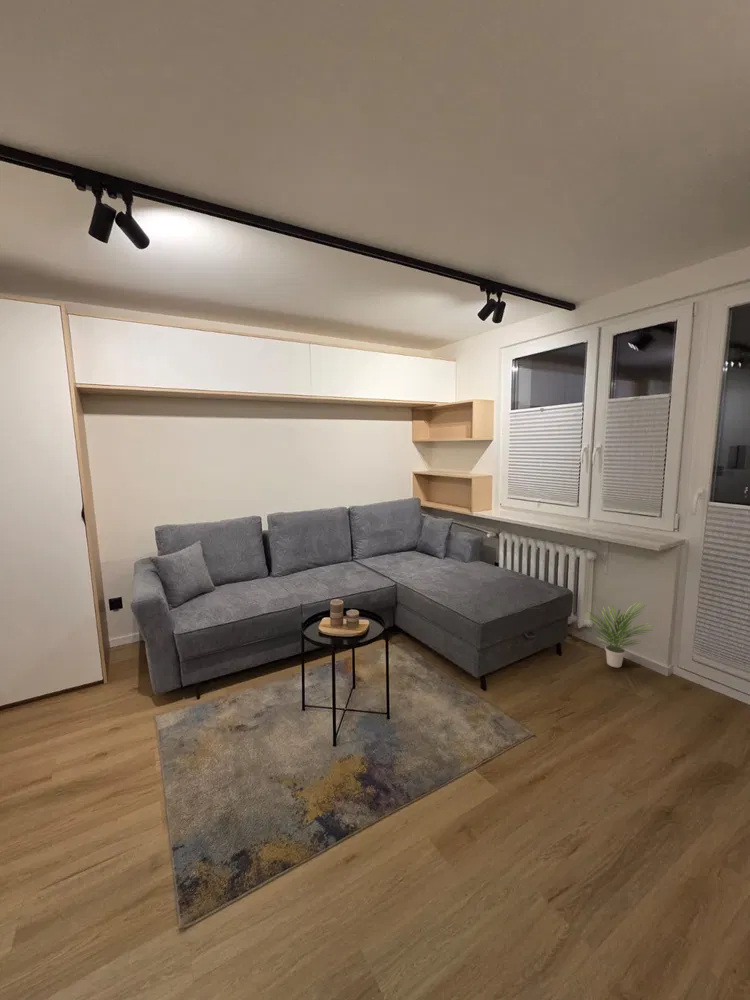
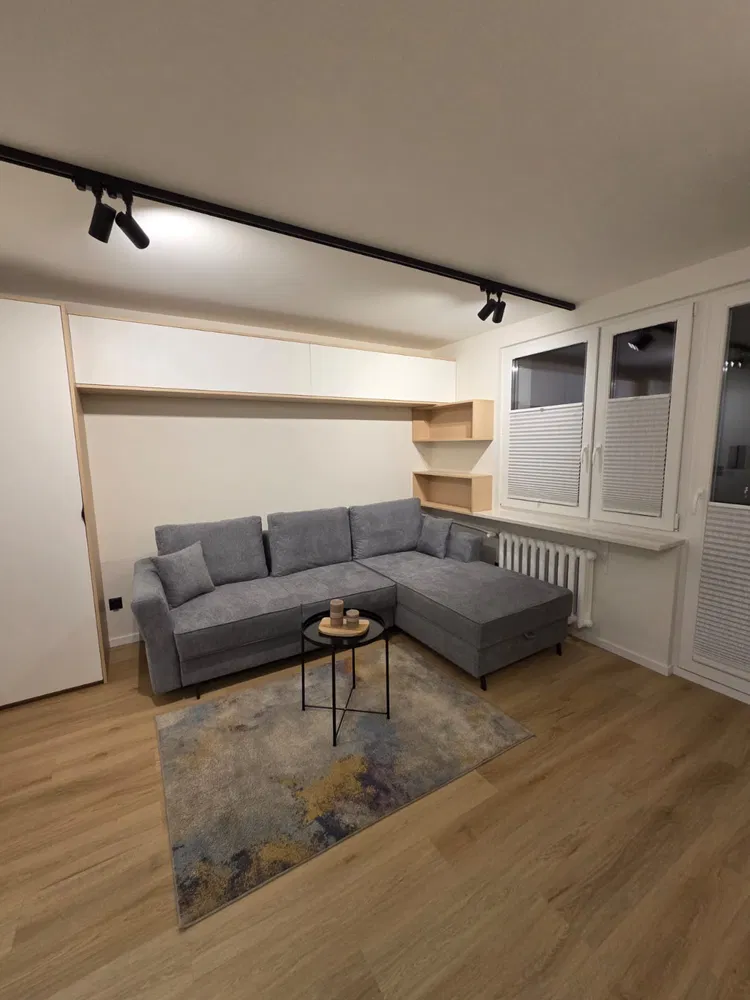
- potted plant (615, 632)
